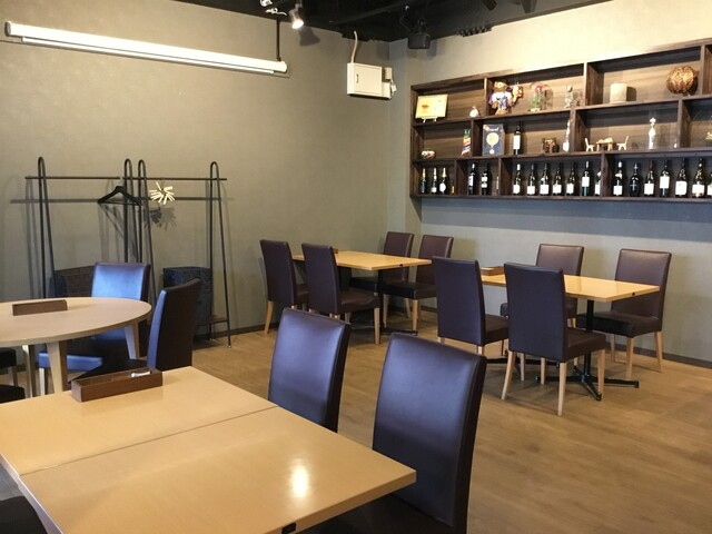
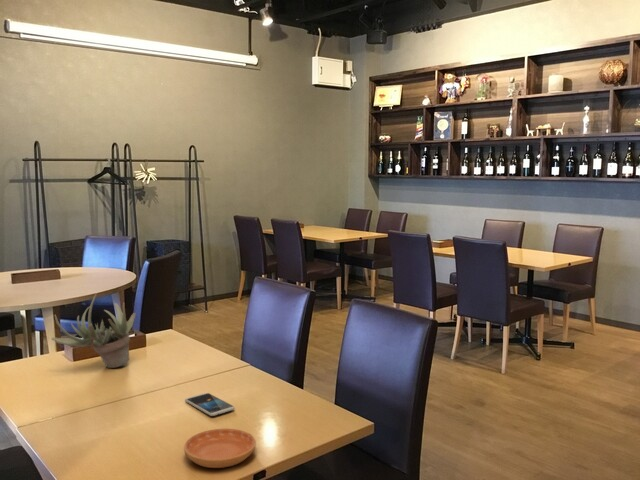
+ saucer (220, 448)
+ succulent plant (94, 331)
+ smartphone (209, 404)
